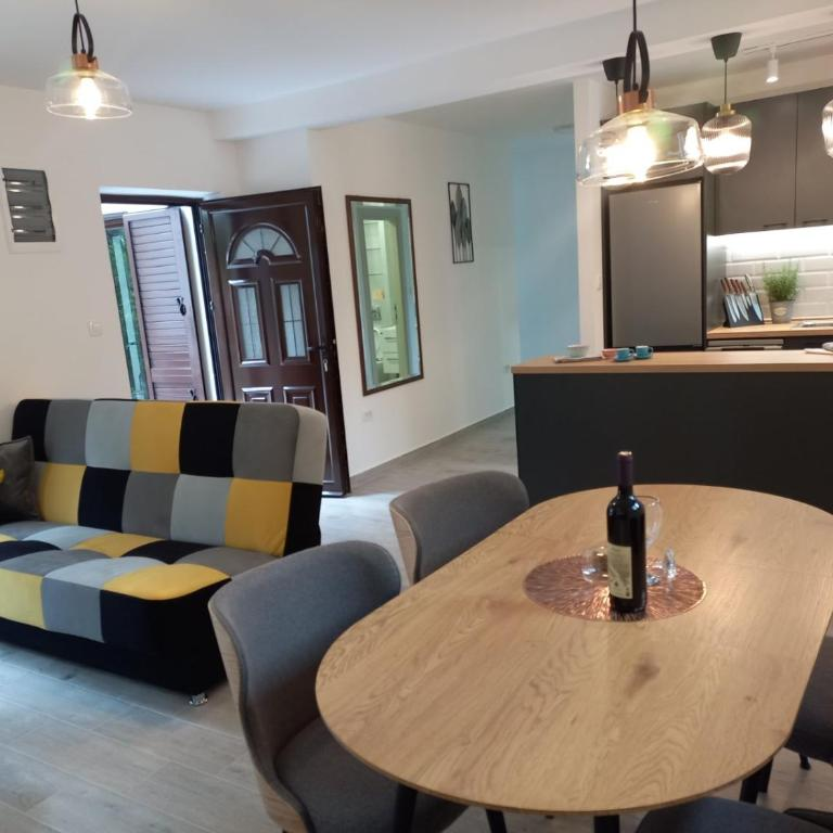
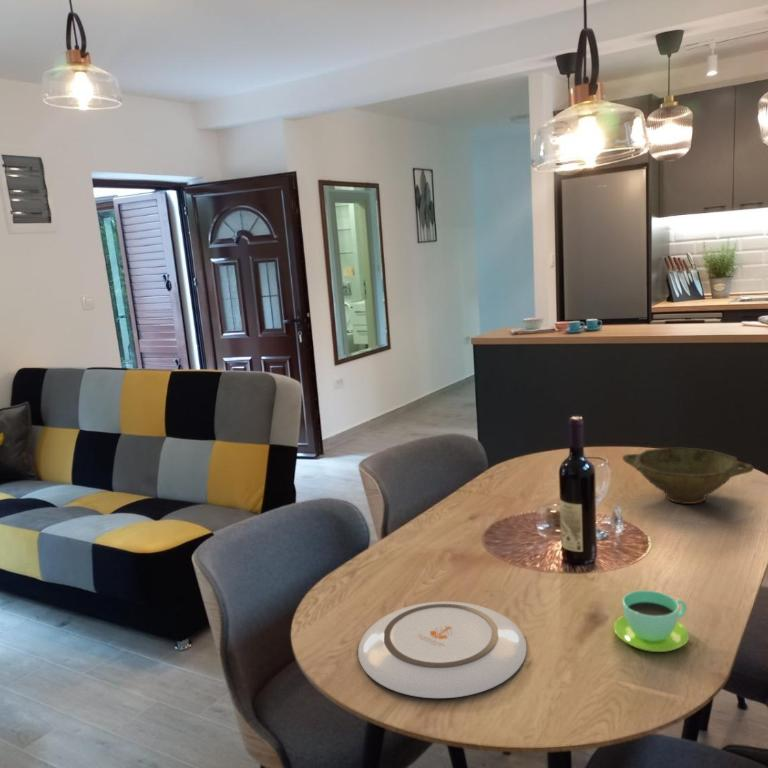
+ plate (440, 638)
+ cup (652, 620)
+ bowl (685, 478)
